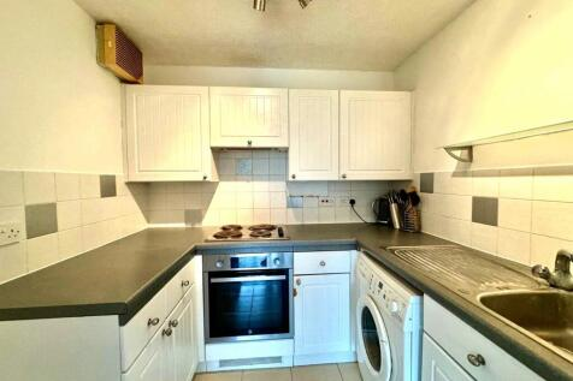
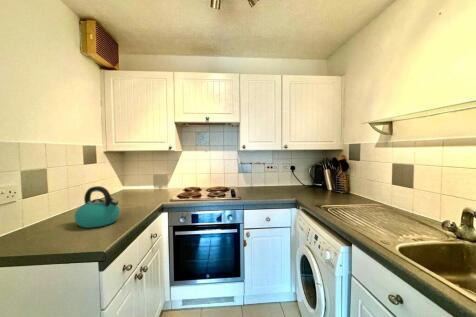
+ kettle (100, 204)
